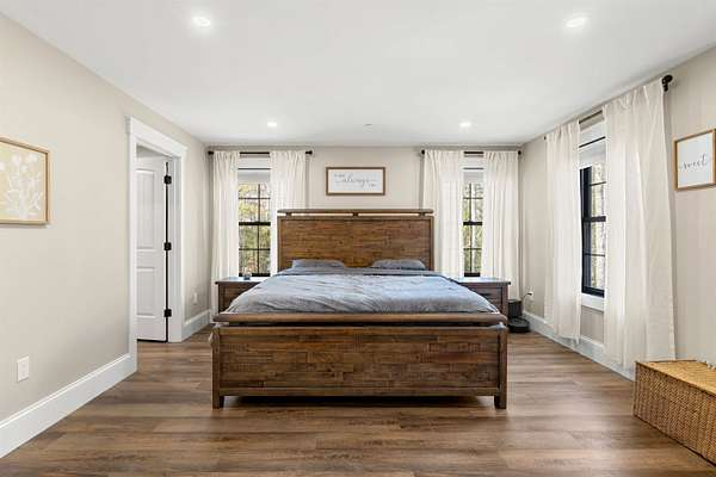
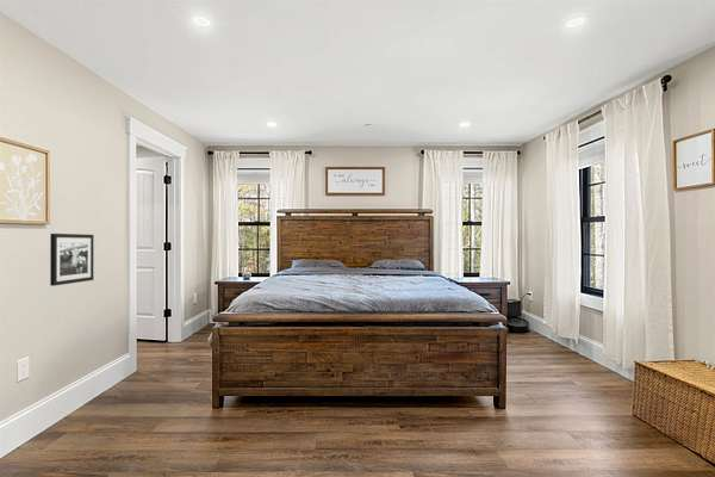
+ picture frame (73, 258)
